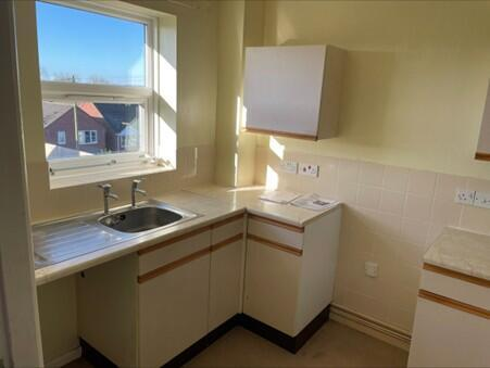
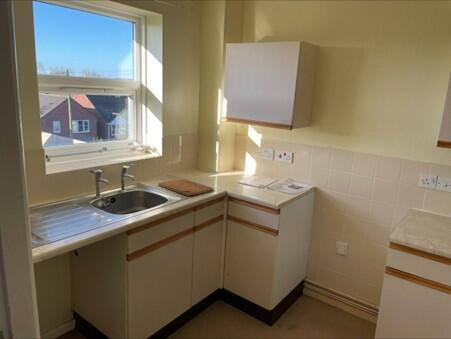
+ cutting board (185, 186)
